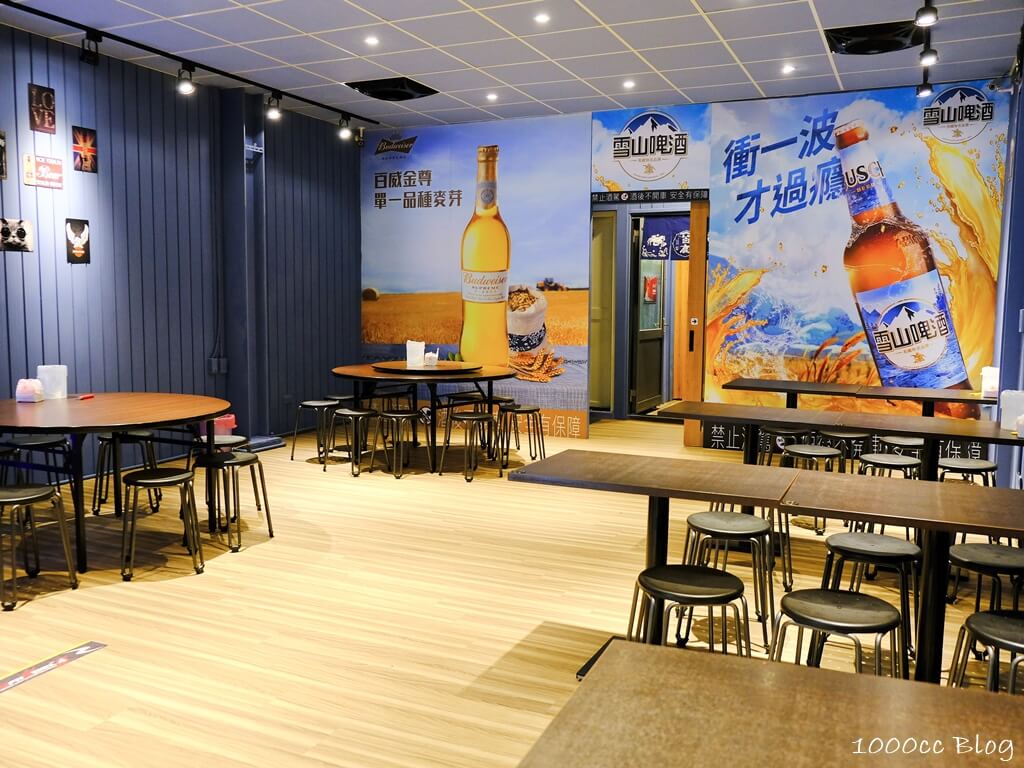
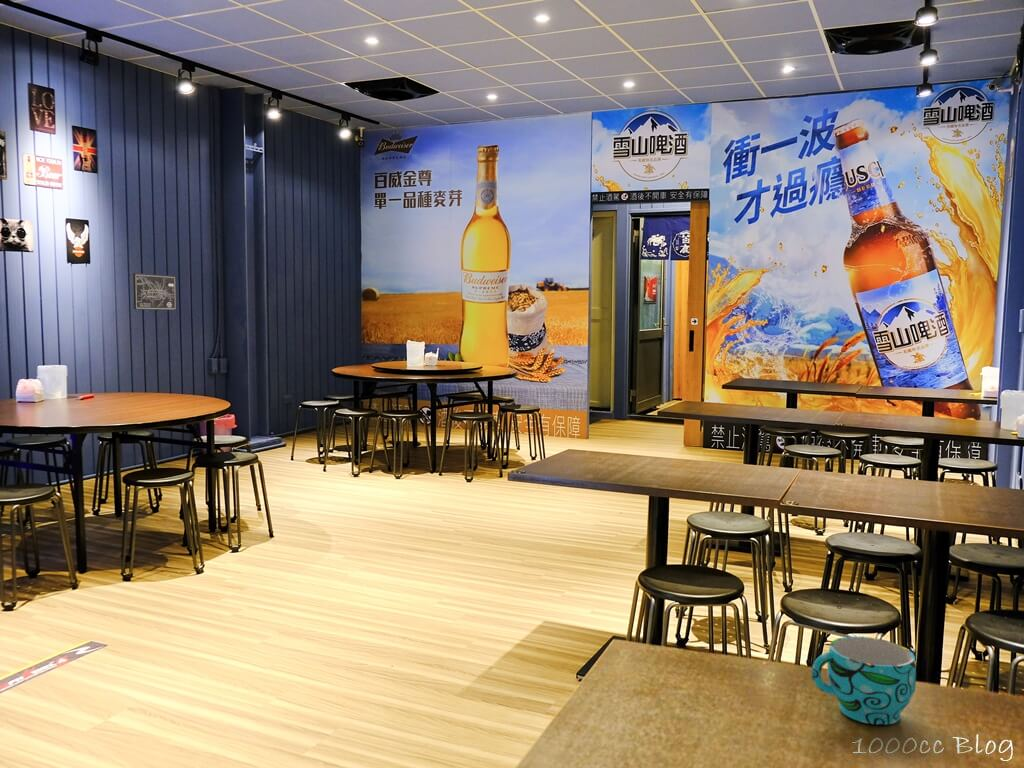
+ cup (866, 682)
+ wall art (155, 292)
